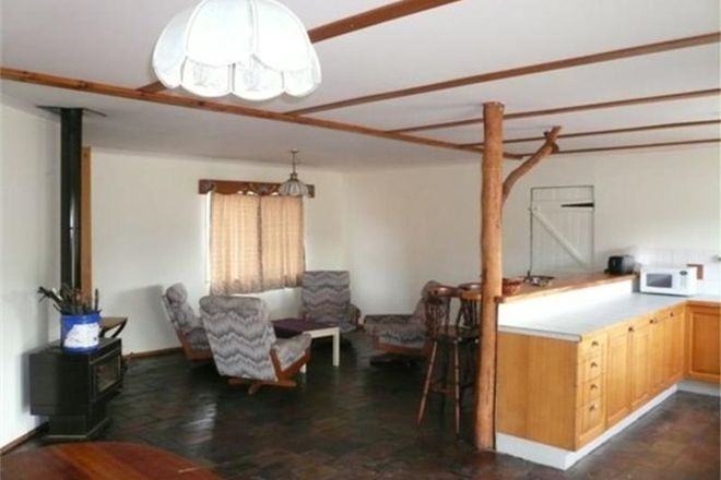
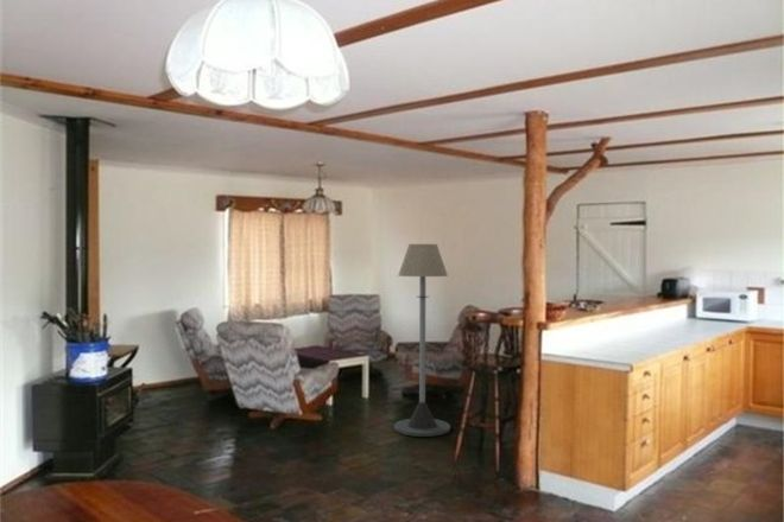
+ floor lamp (422, 336)
